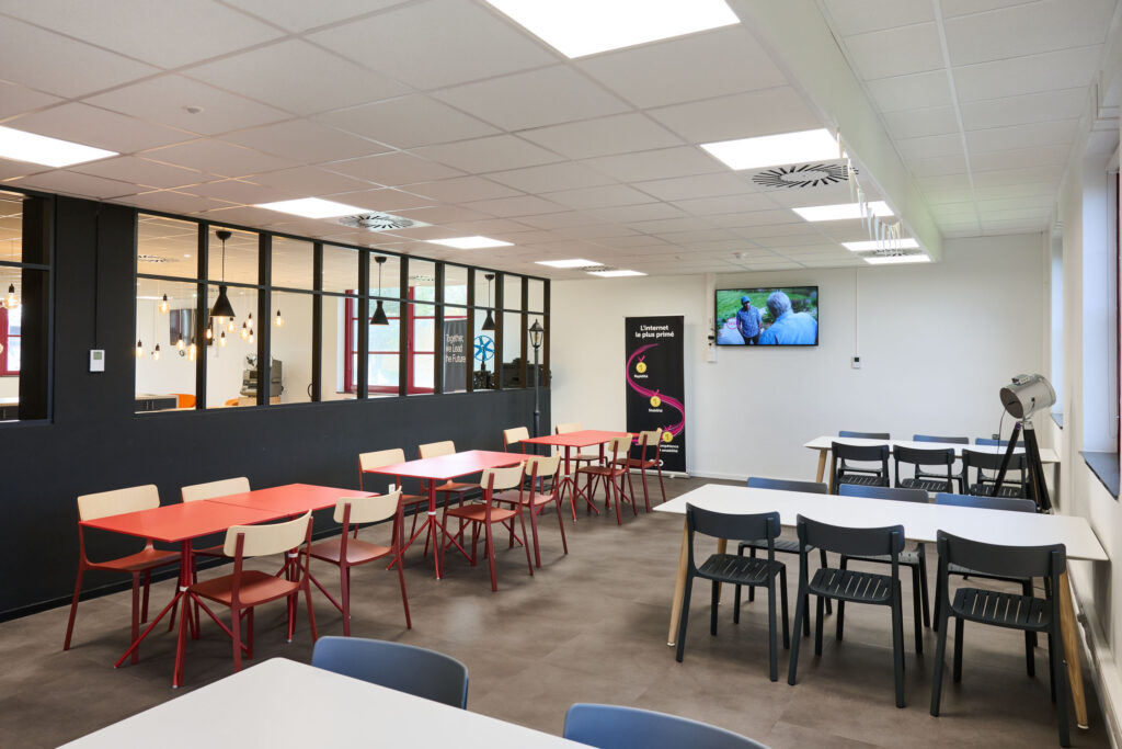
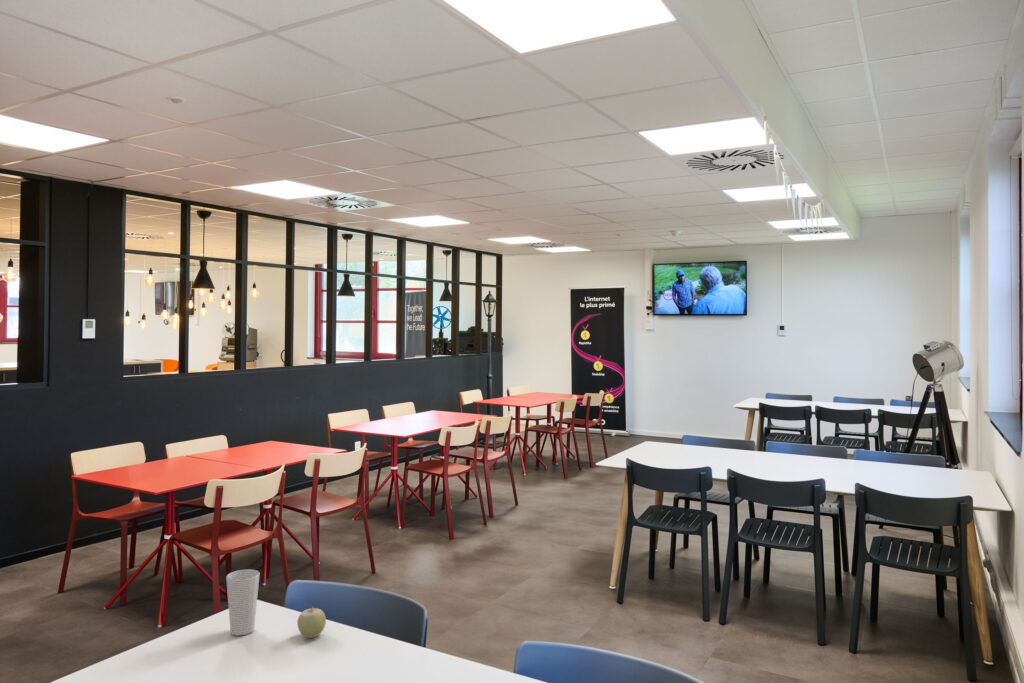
+ fruit (311, 620)
+ cup (242, 602)
